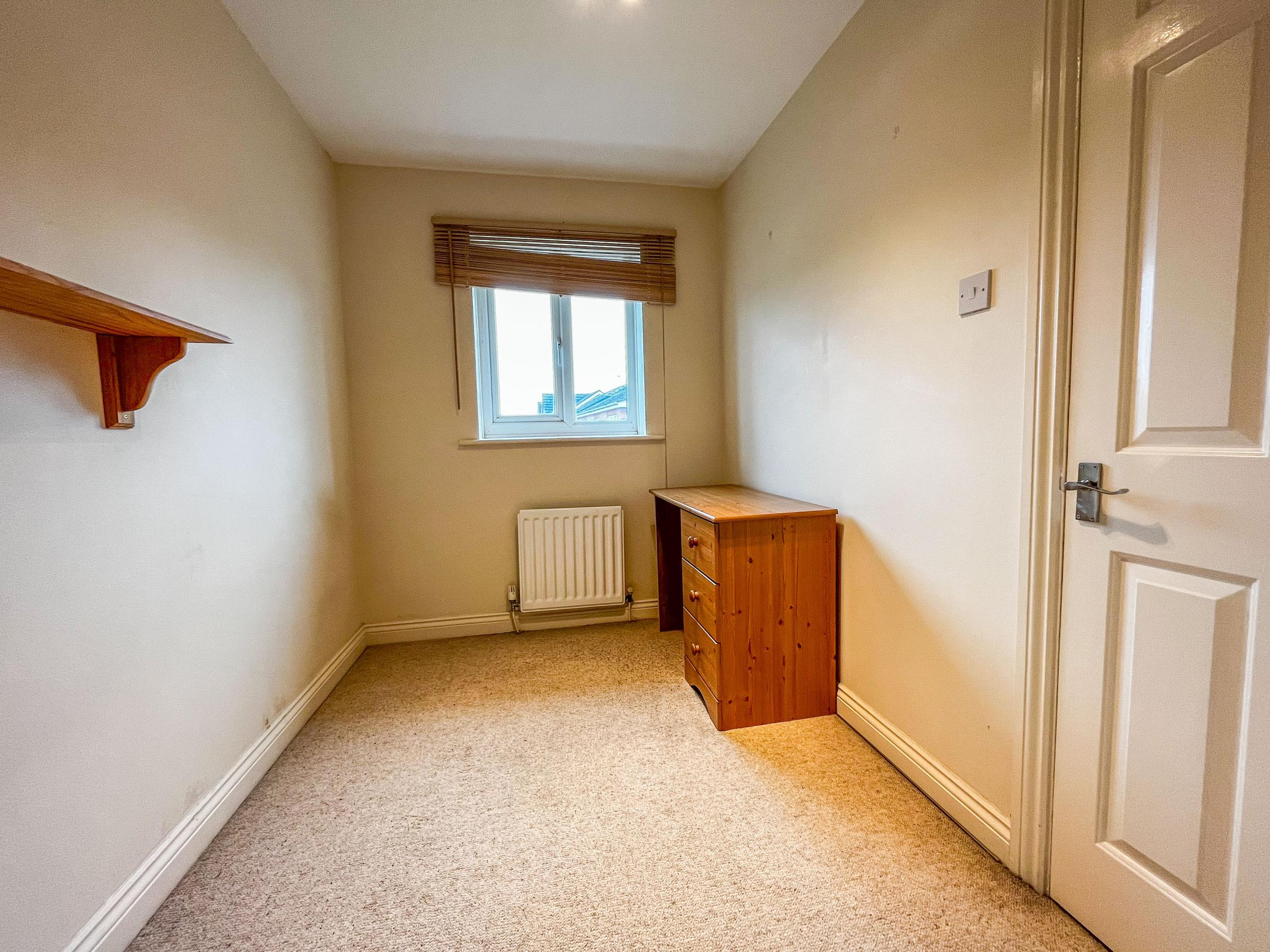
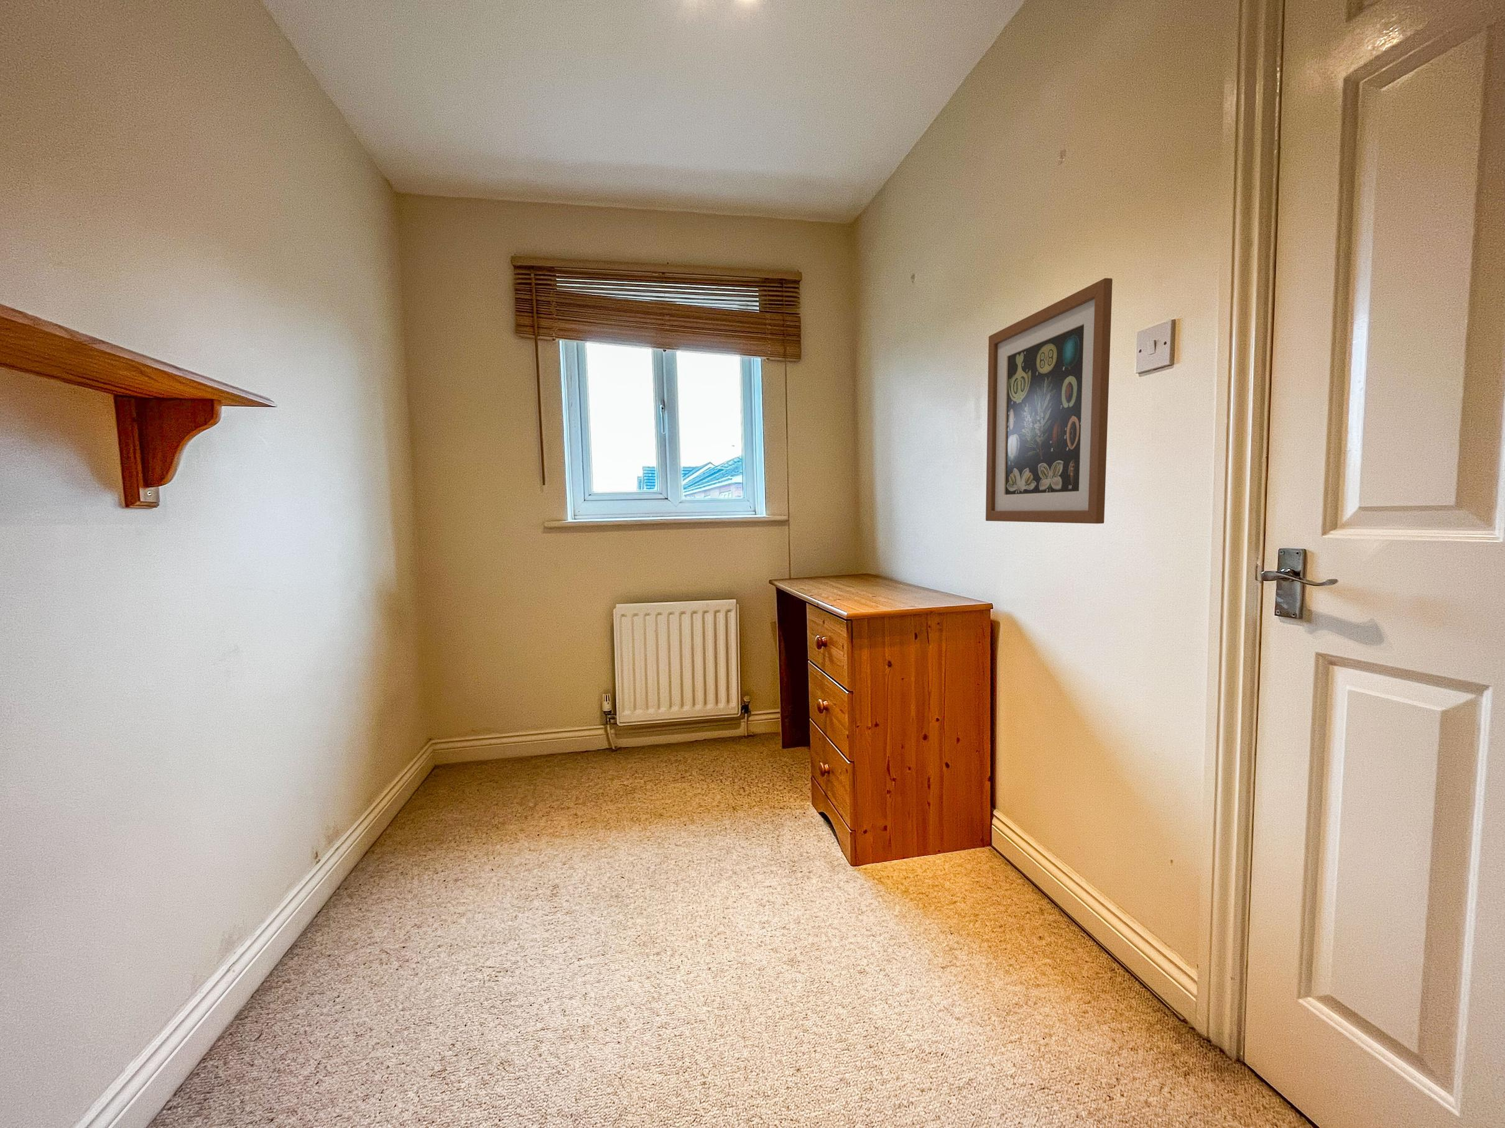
+ wall art (1039, 418)
